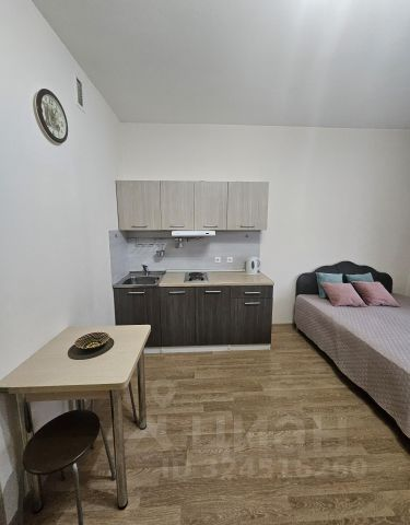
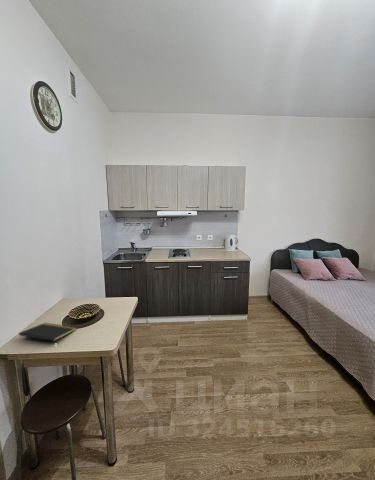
+ notepad (49, 331)
